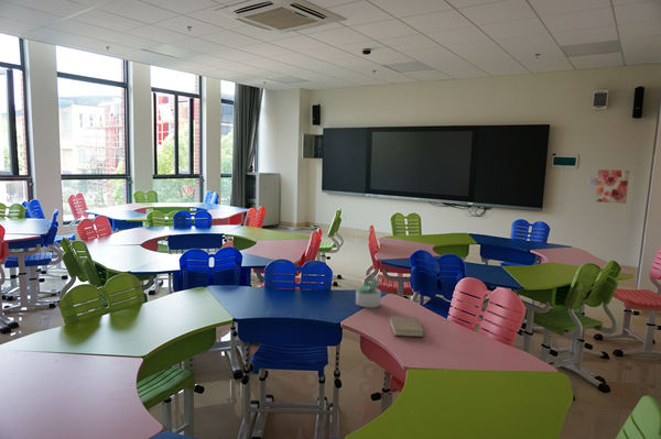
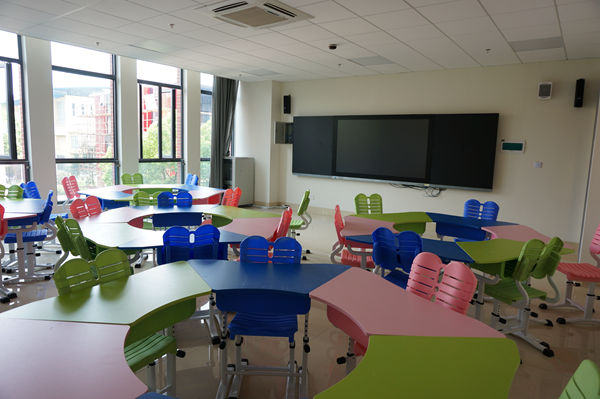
- book (405, 326)
- succulent plant (368, 288)
- wall art (611, 186)
